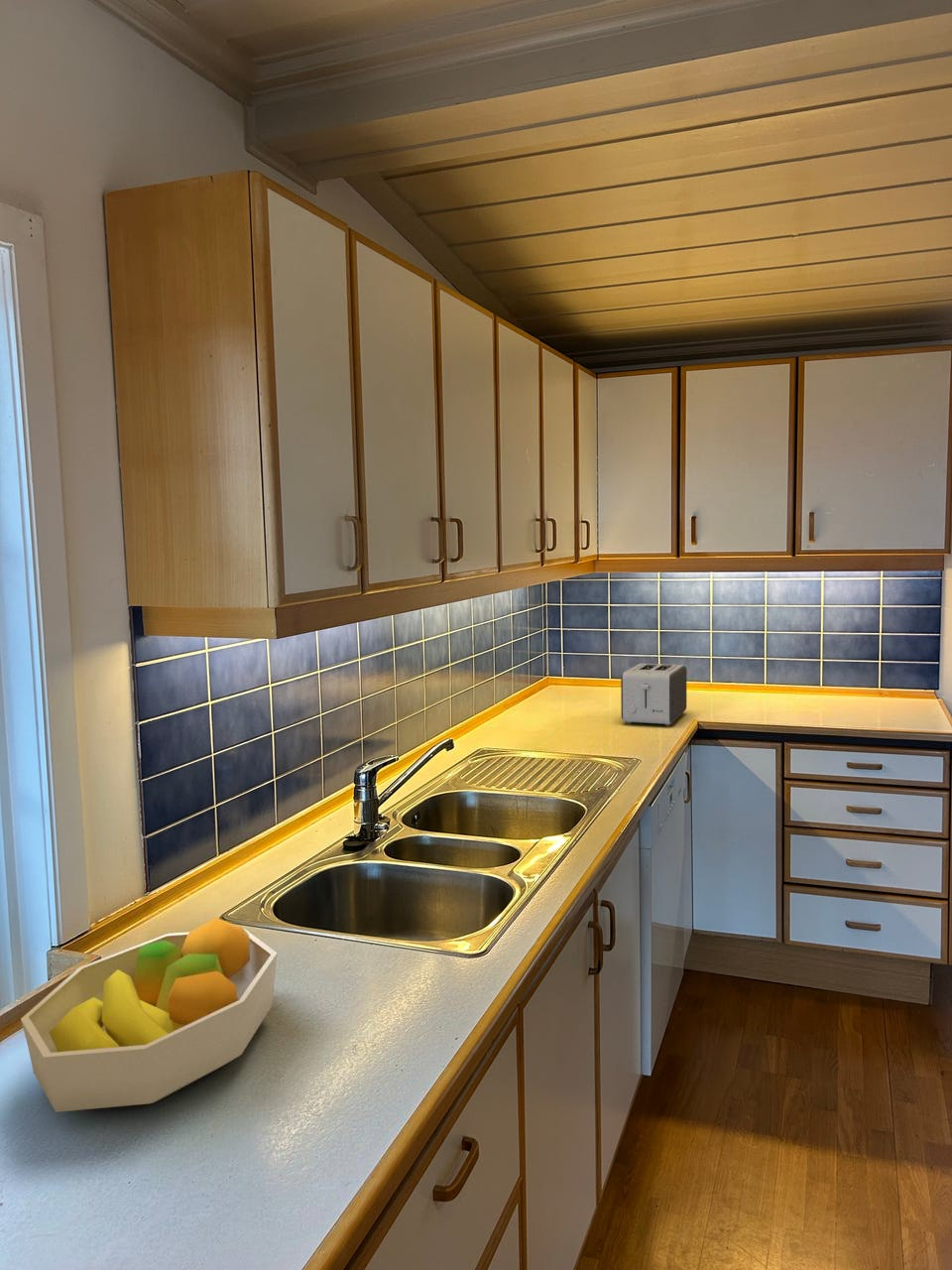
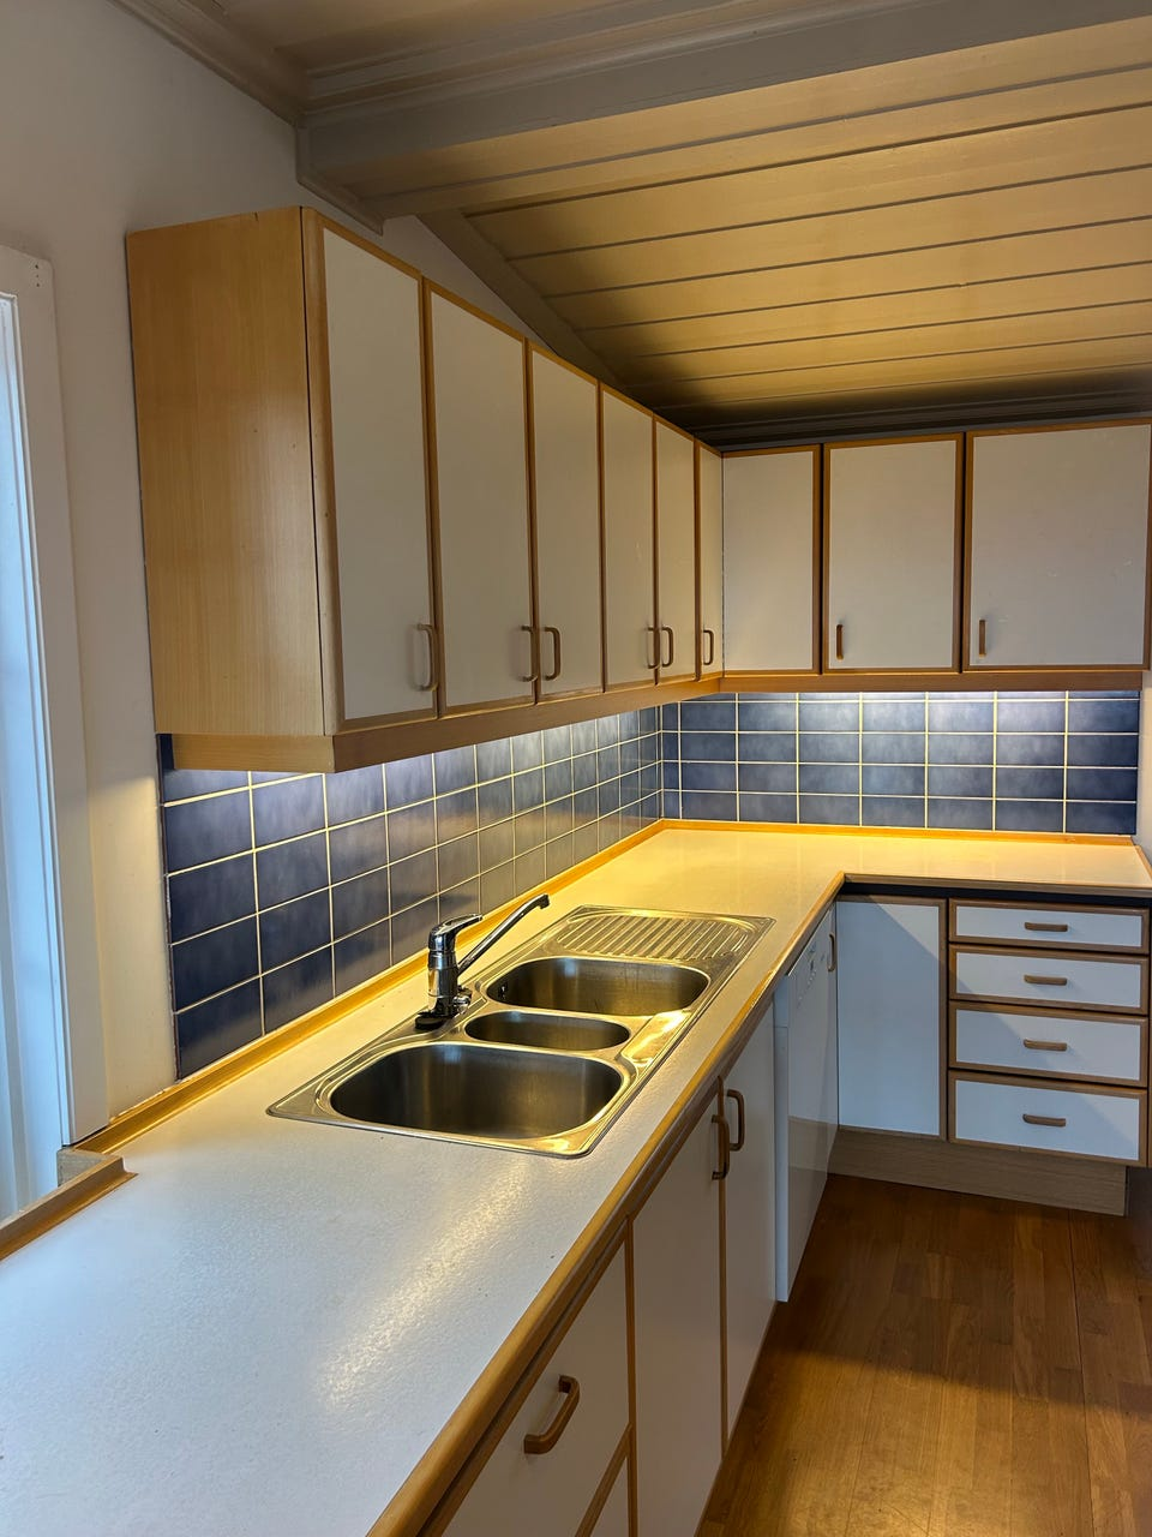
- fruit bowl (159, 1002)
- toaster (654, 694)
